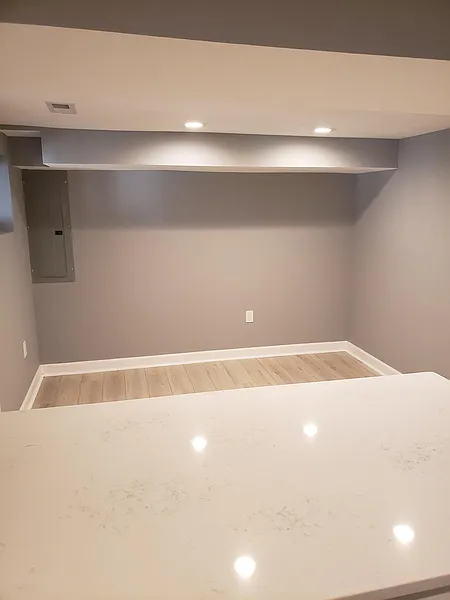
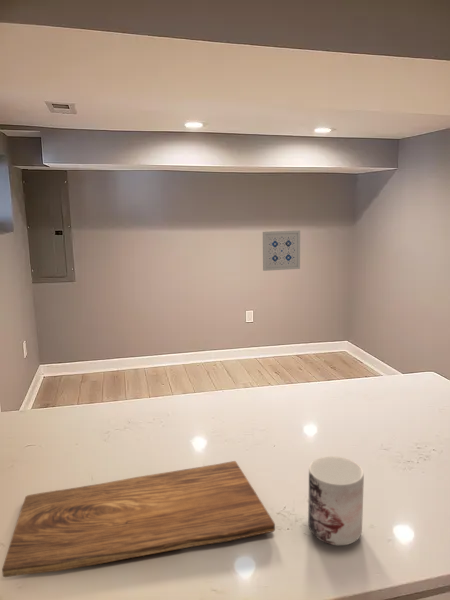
+ mug (332, 496)
+ cutting board (141, 511)
+ wall art (281, 250)
